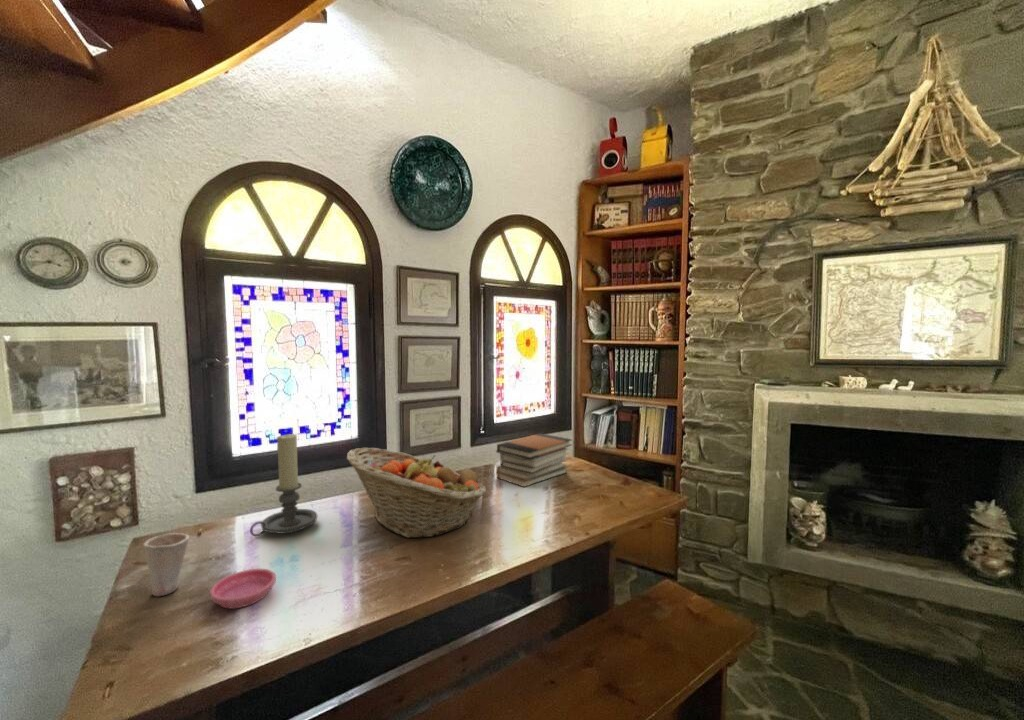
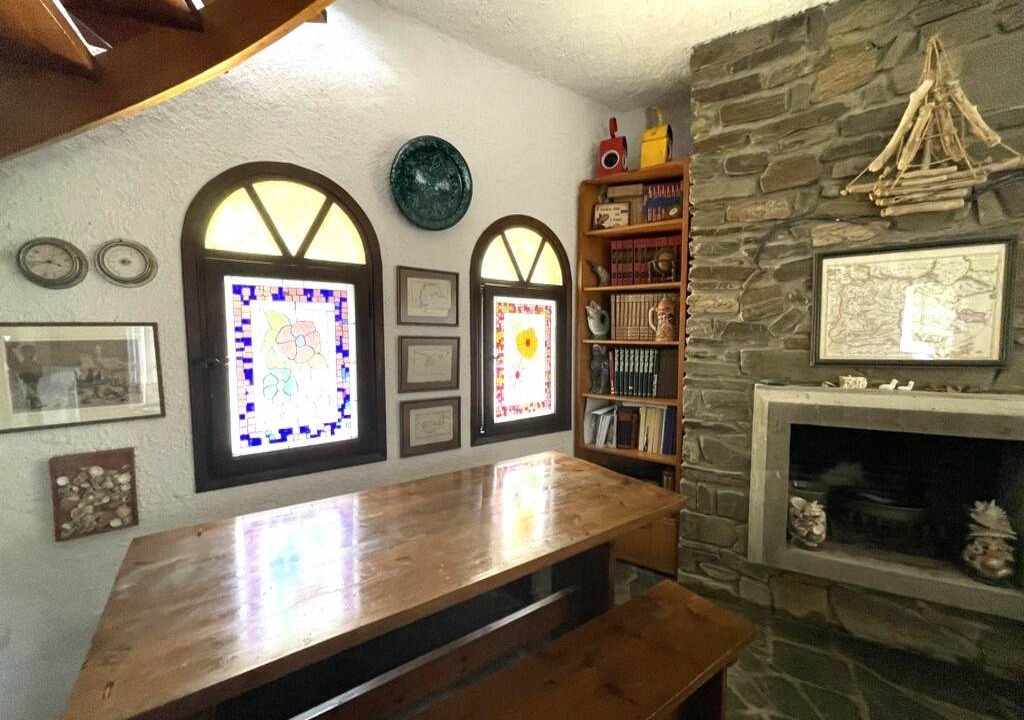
- saucer (244, 589)
- cup (168, 563)
- fruit basket (416, 483)
- candle holder (283, 481)
- book stack (534, 458)
